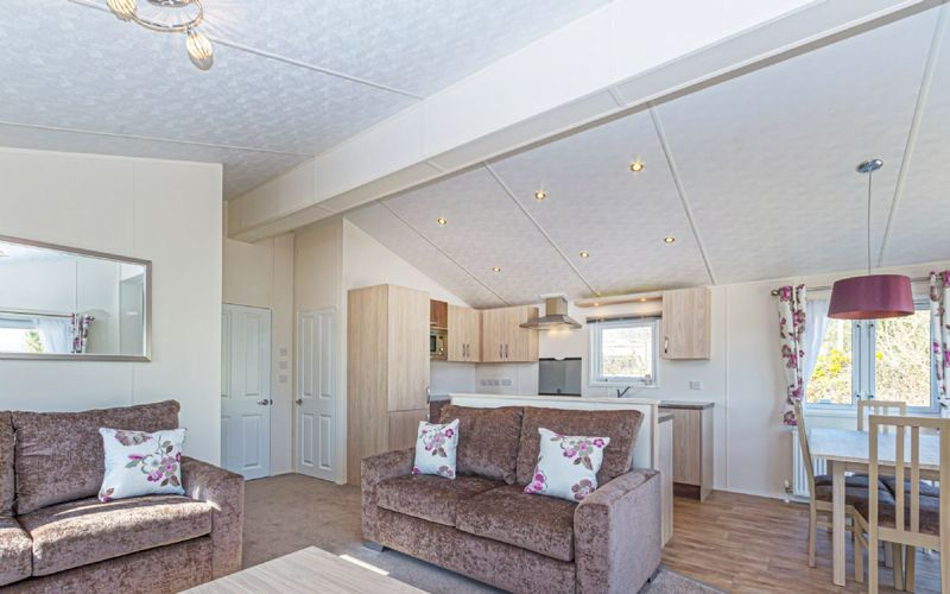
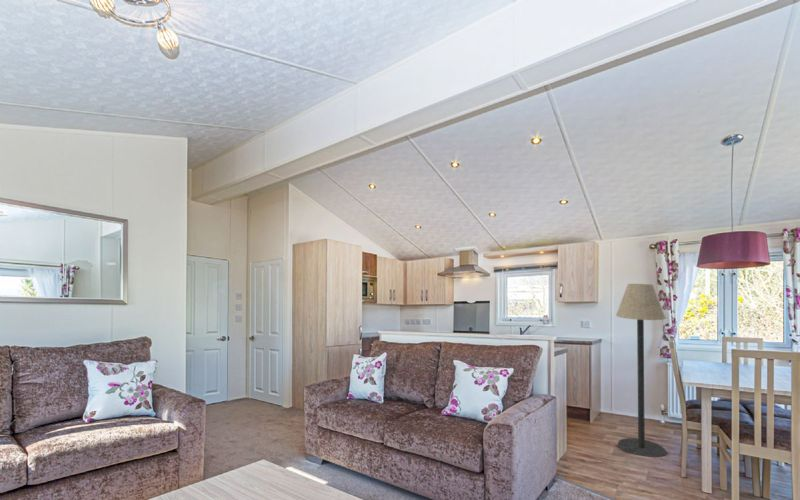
+ floor lamp (640, 366)
